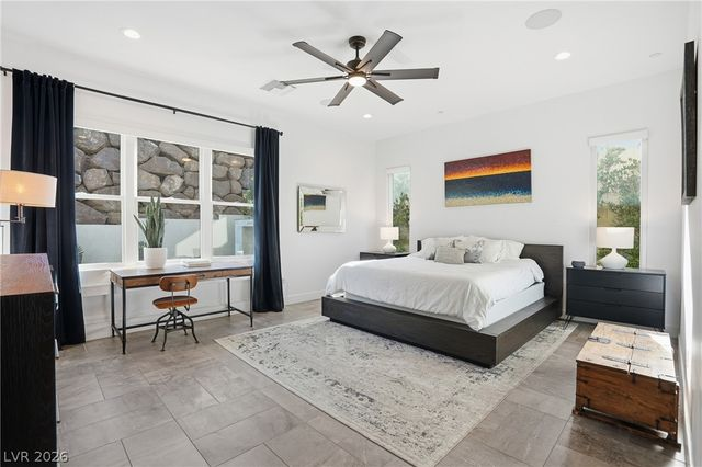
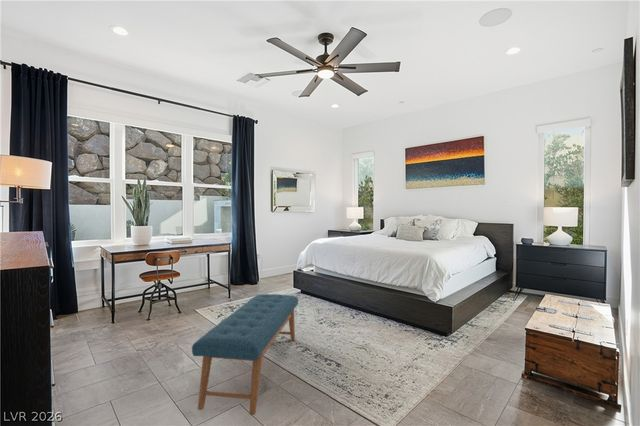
+ bench (256, 339)
